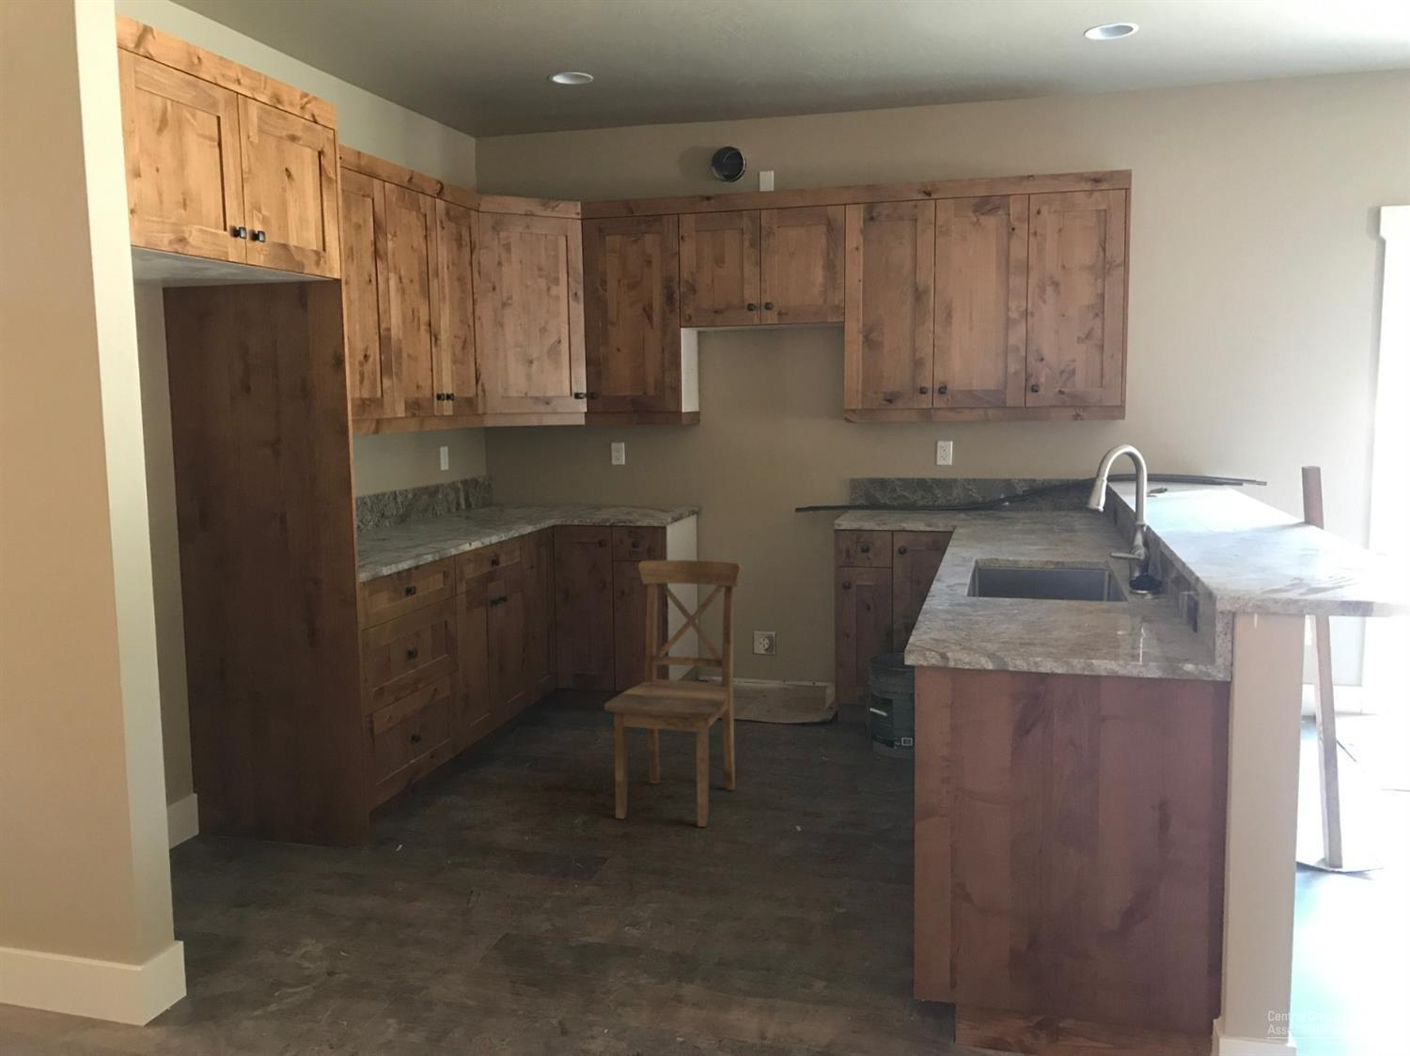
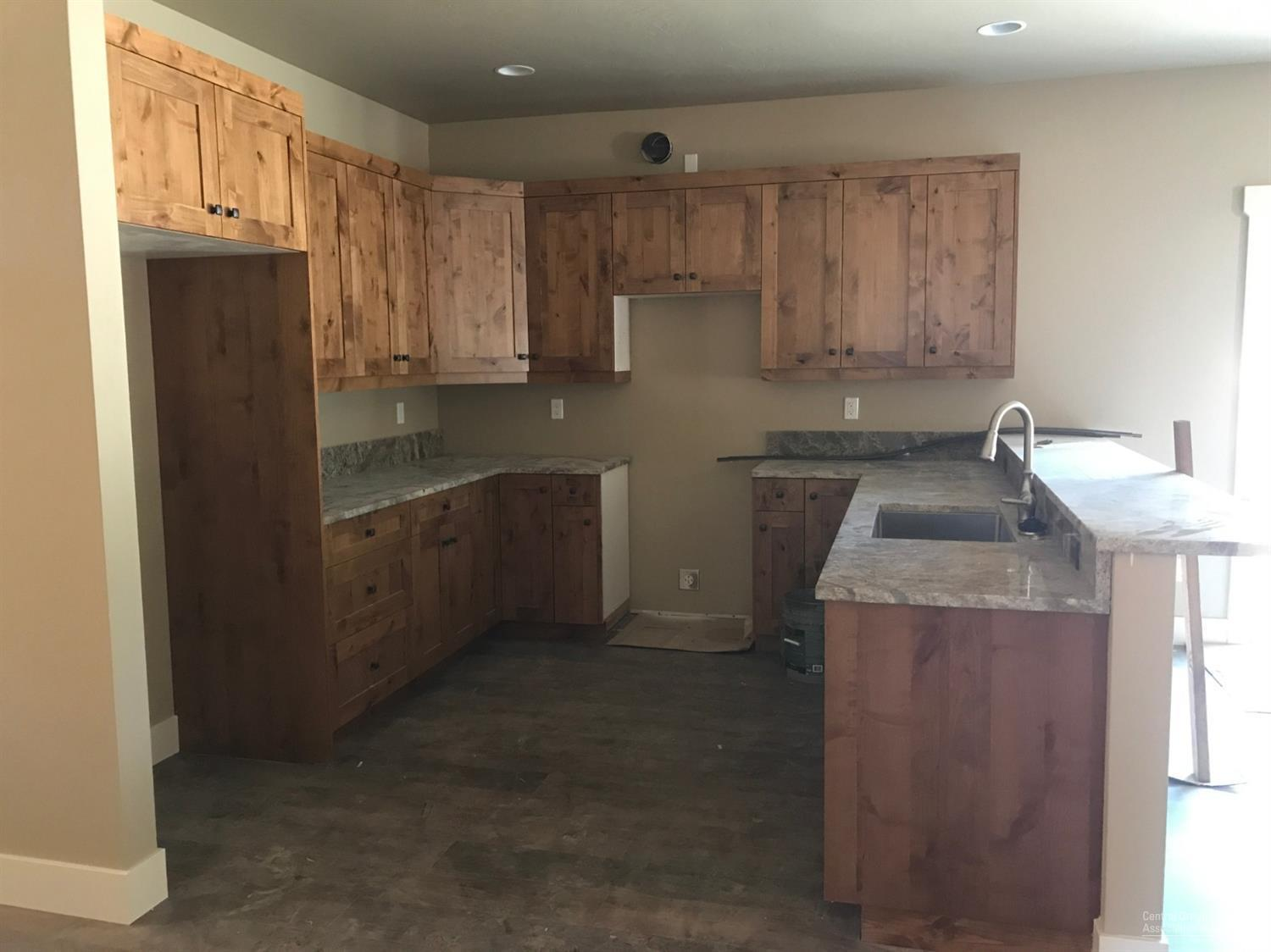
- dining chair (677, 686)
